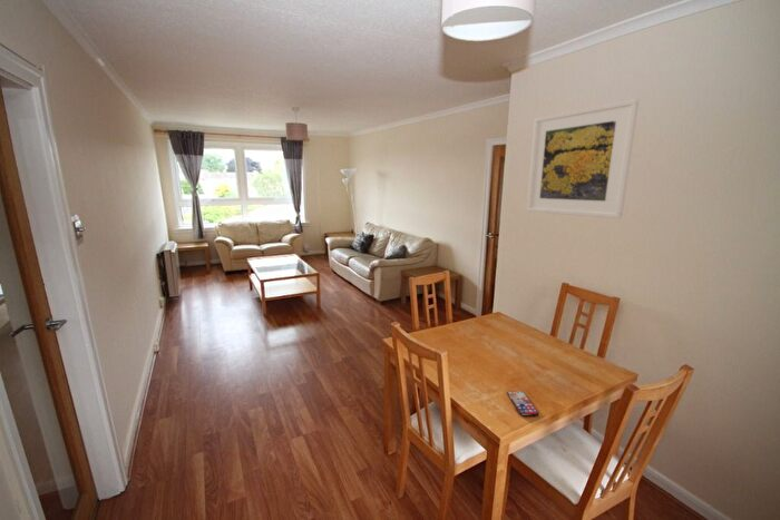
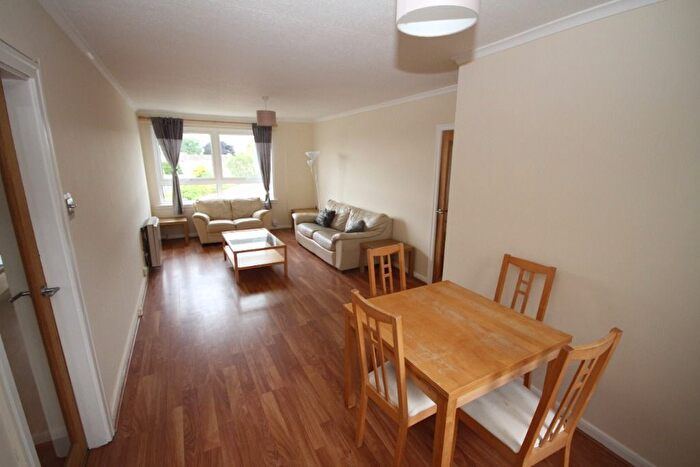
- smartphone (521, 402)
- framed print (574, 164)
